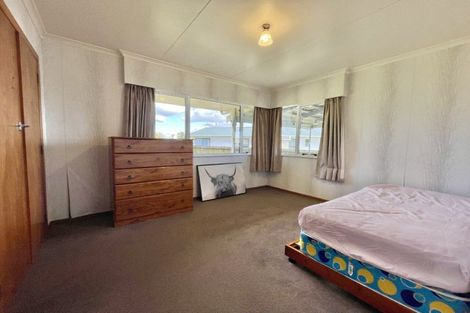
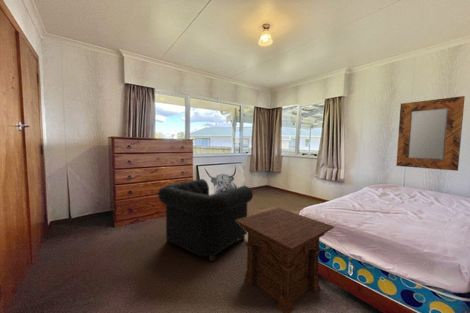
+ armchair (203, 214)
+ side table (282, 253)
+ home mirror (427, 134)
